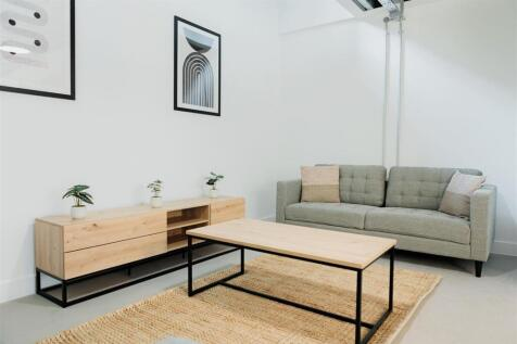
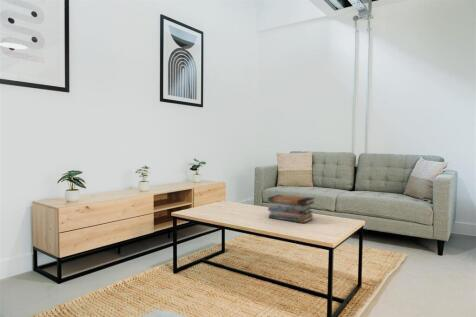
+ book stack (290, 207)
